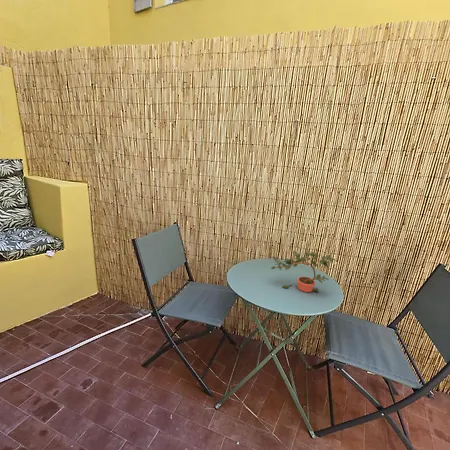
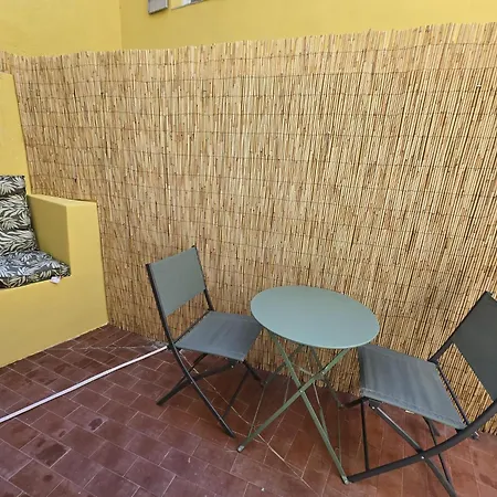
- potted plant (299, 263)
